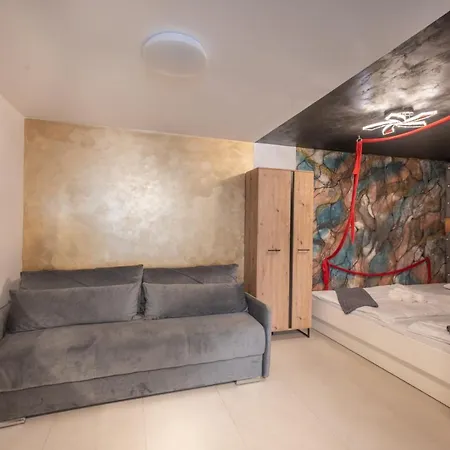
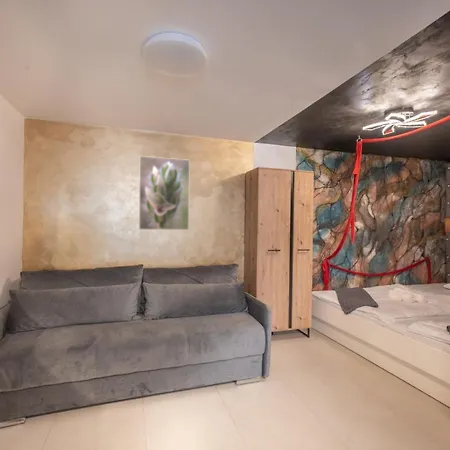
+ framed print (164, 194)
